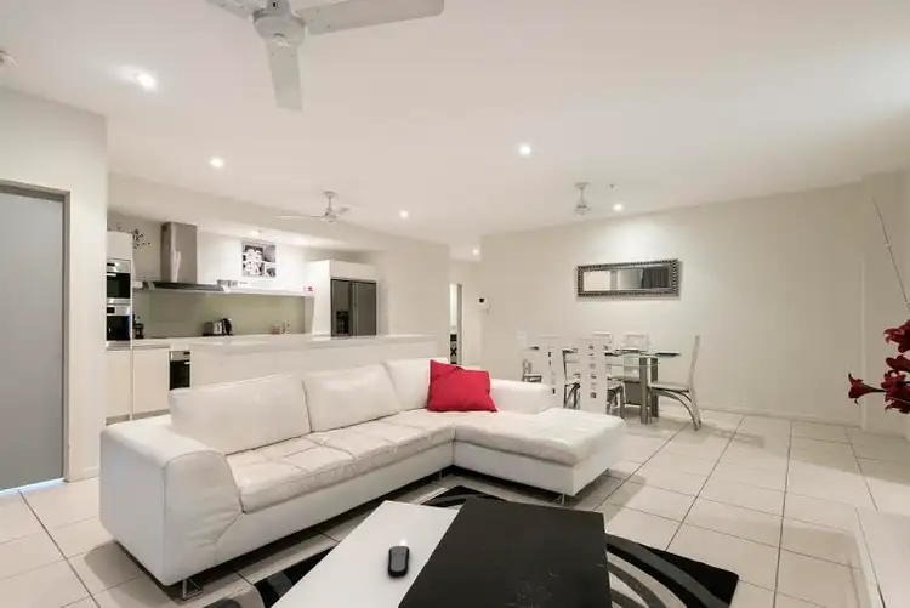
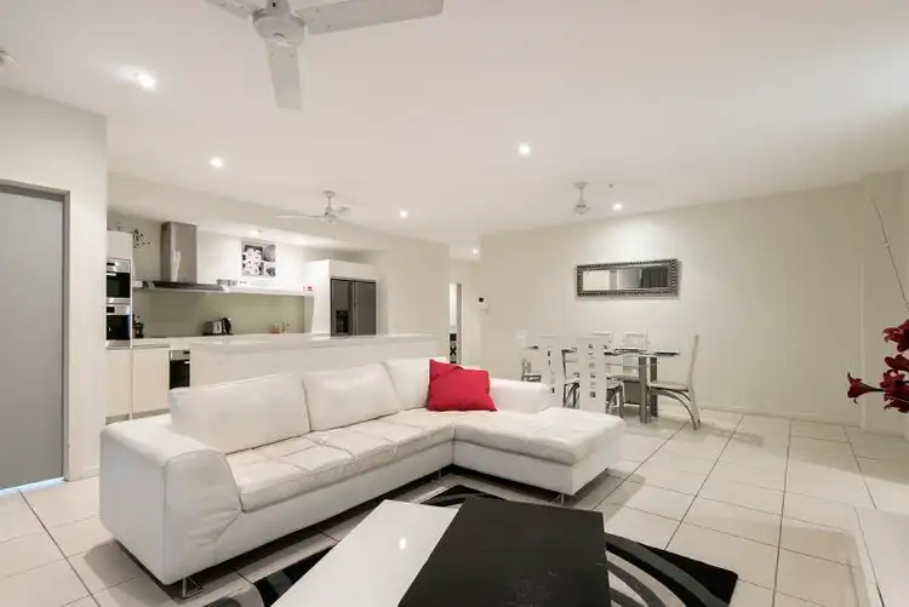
- remote control (398, 559)
